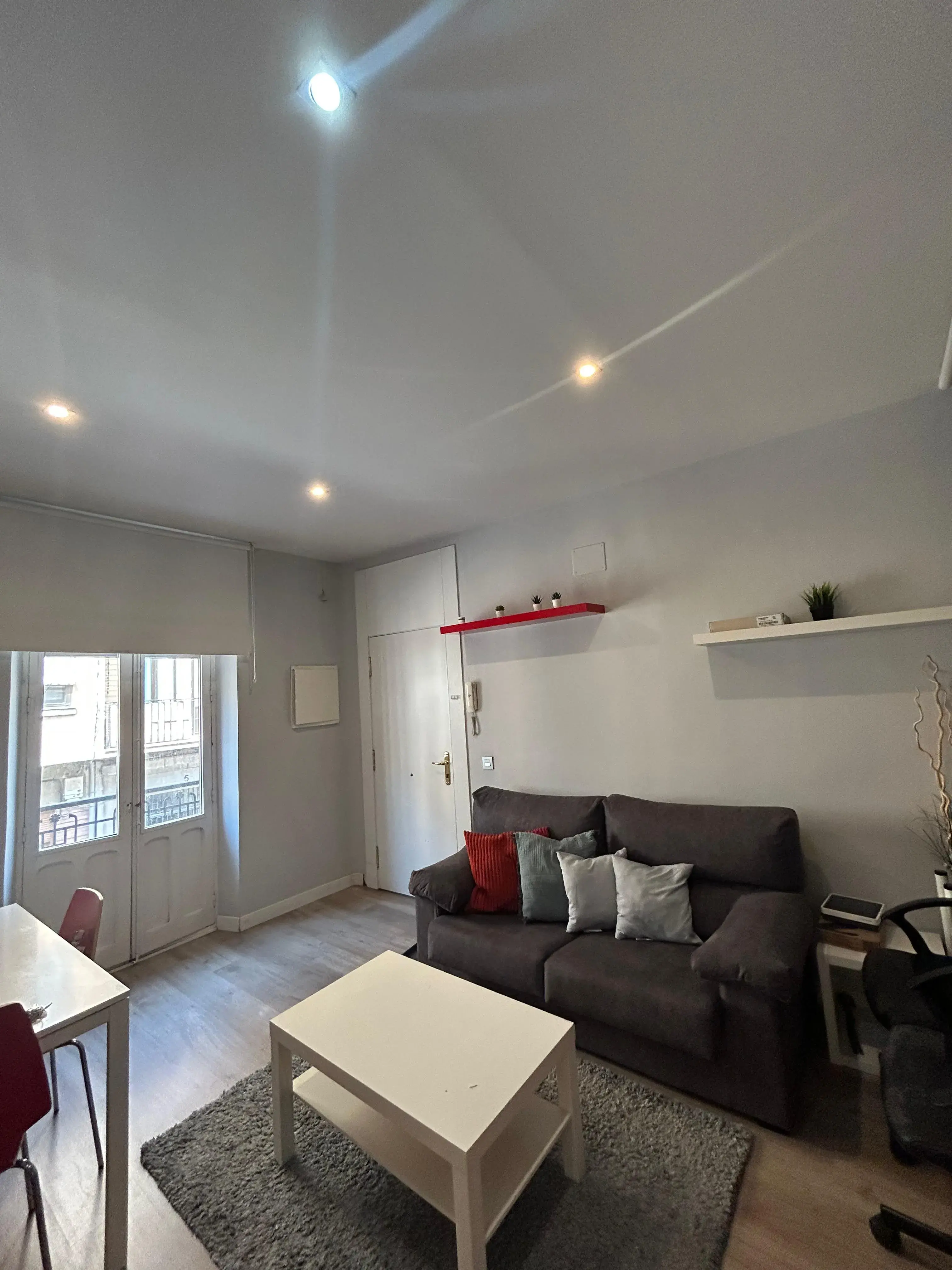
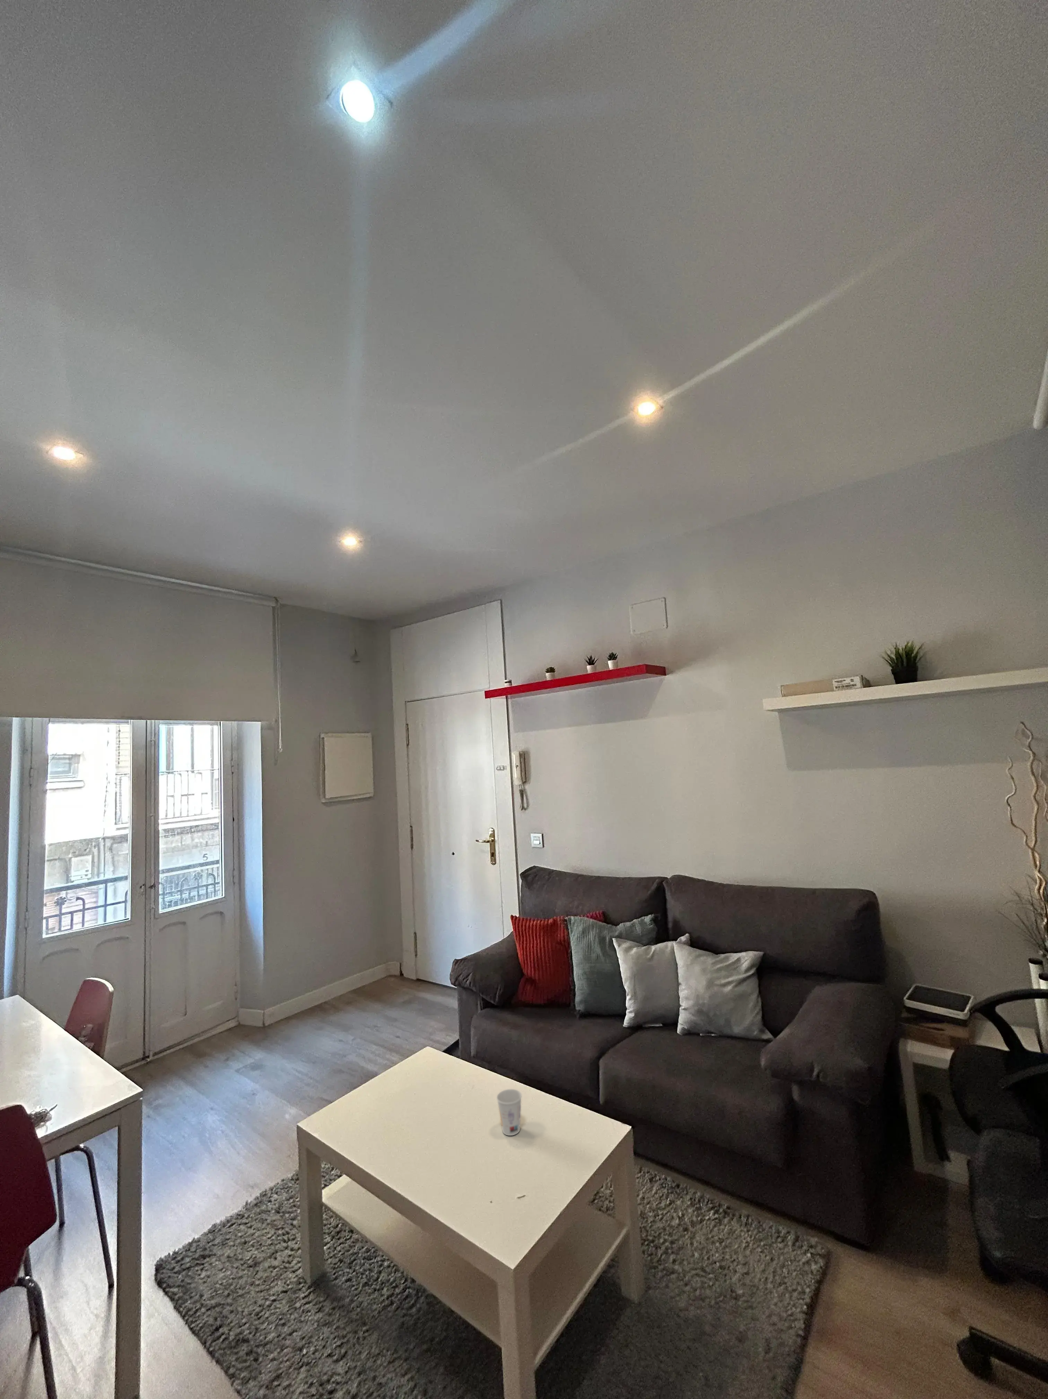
+ cup (510, 1113)
